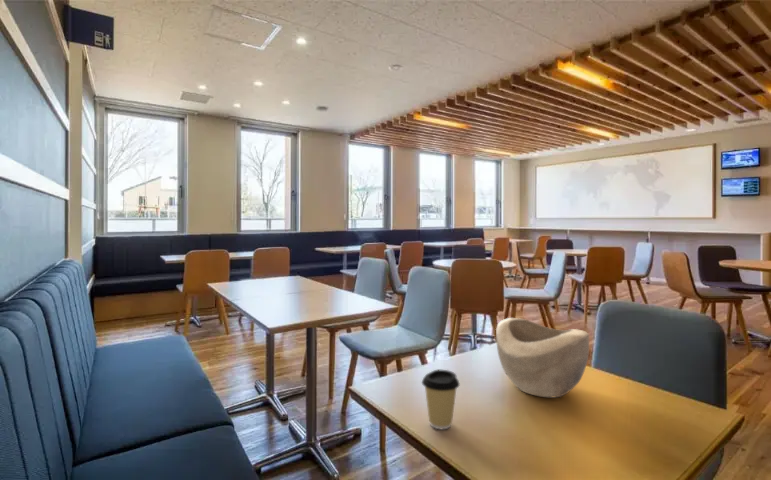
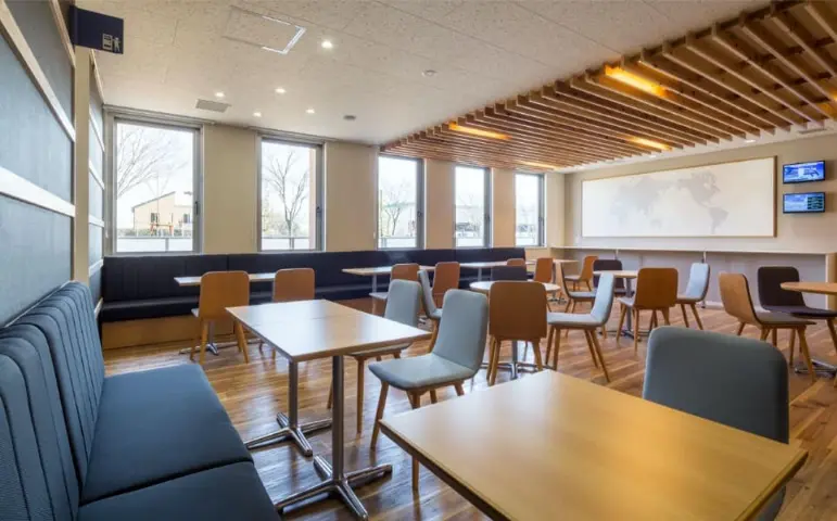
- coffee cup (440, 399)
- decorative bowl (540, 356)
